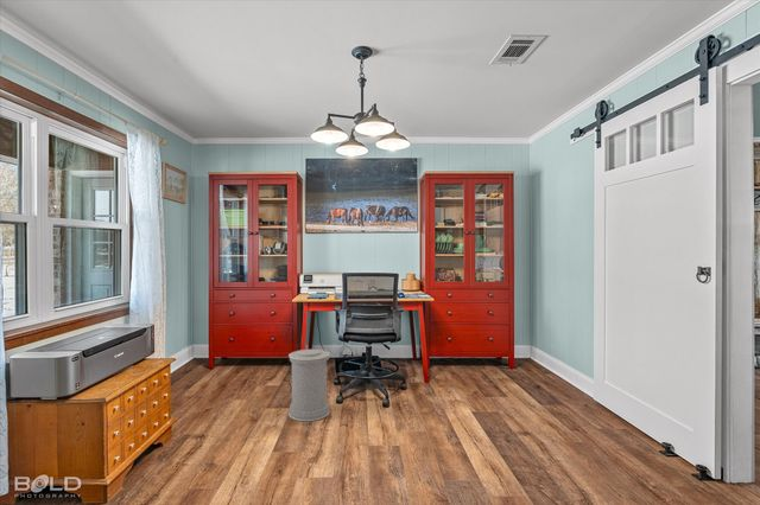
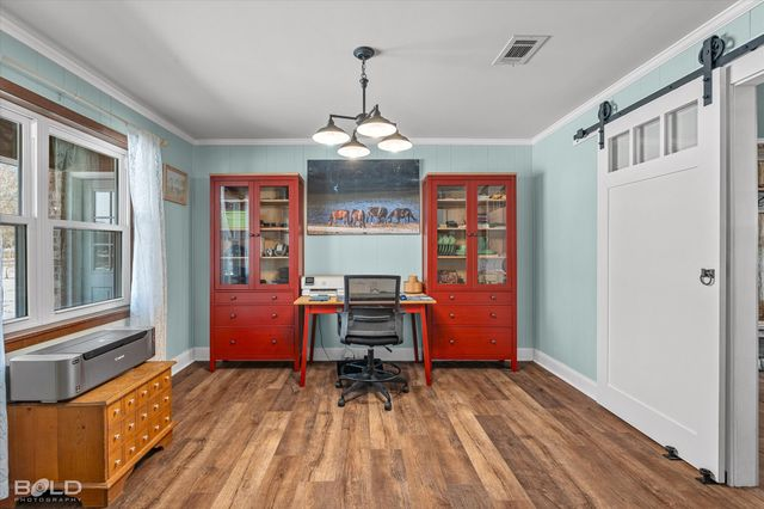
- trash can (309, 382)
